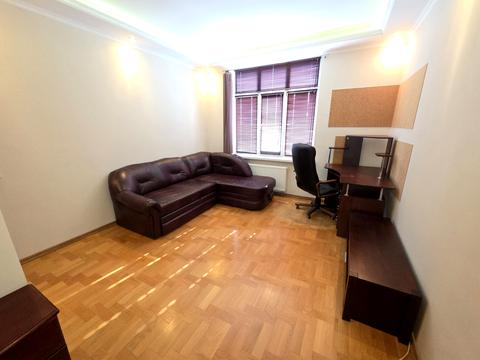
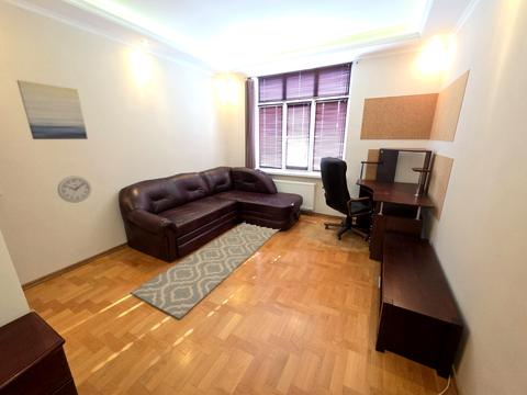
+ wall art (56, 113)
+ rug (228, 249)
+ wall clock (75, 189)
